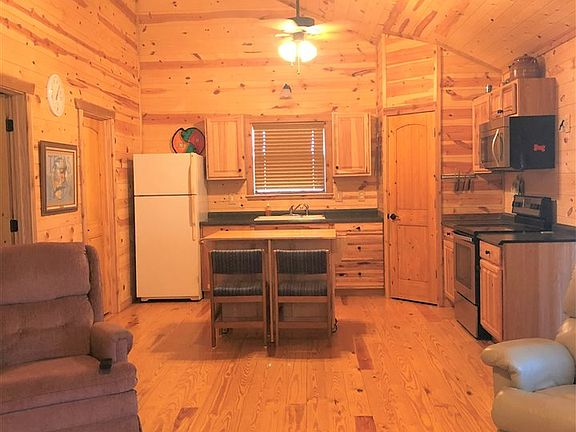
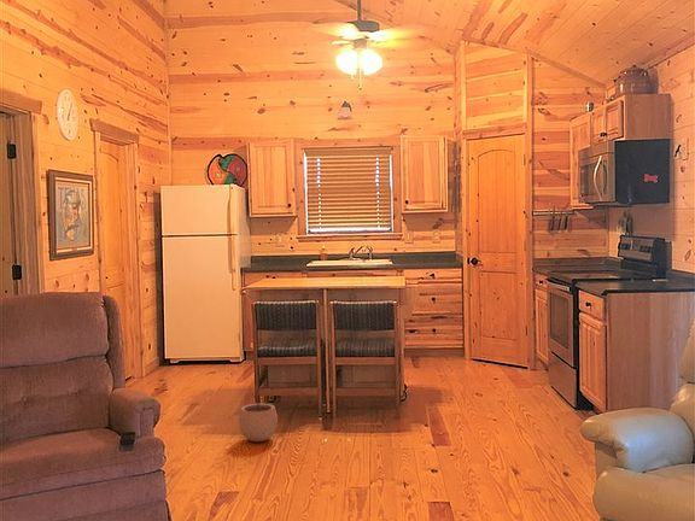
+ plant pot (257, 416)
